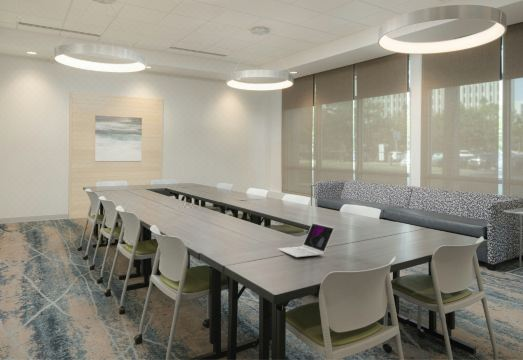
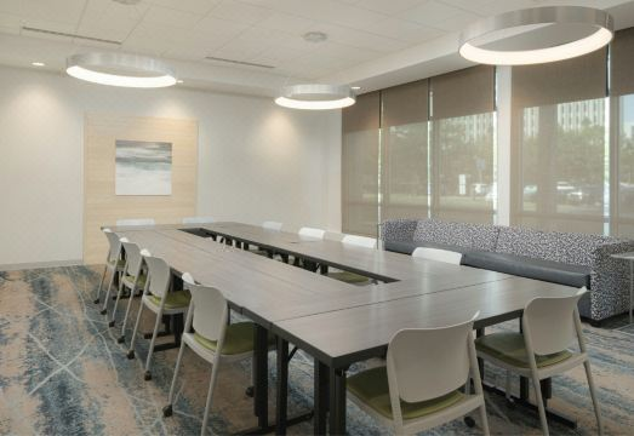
- laptop (306, 237)
